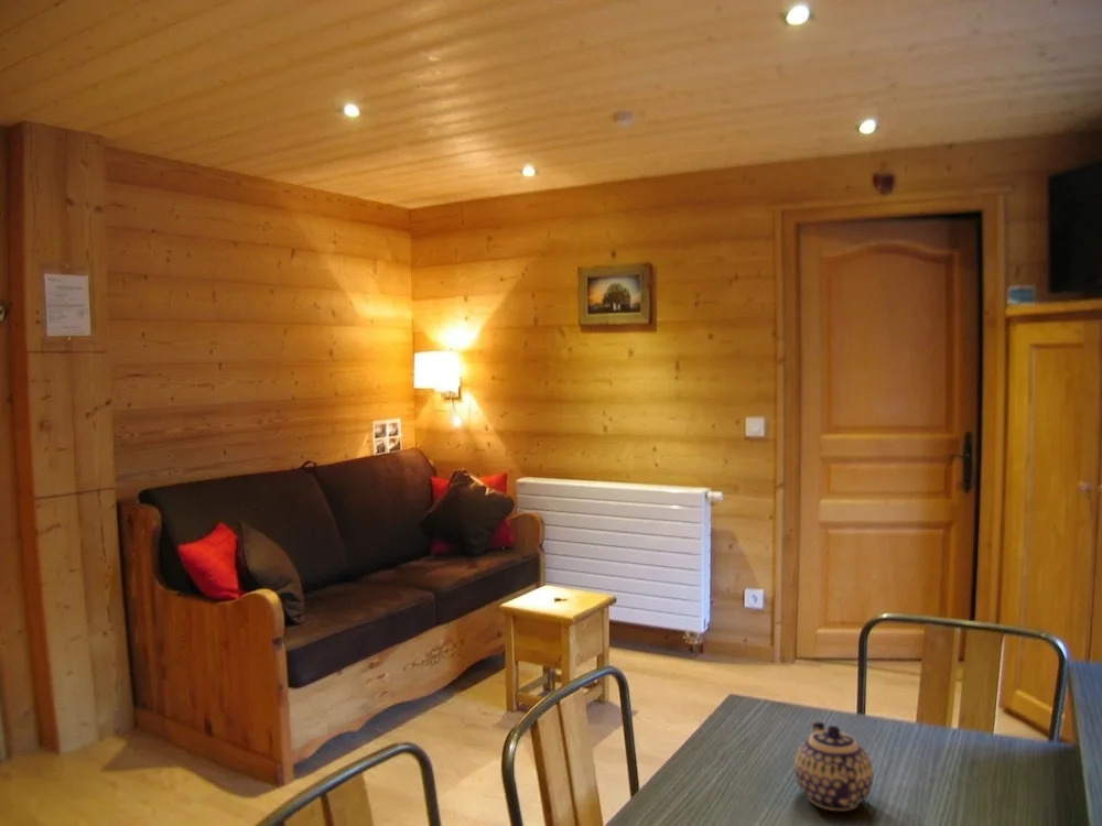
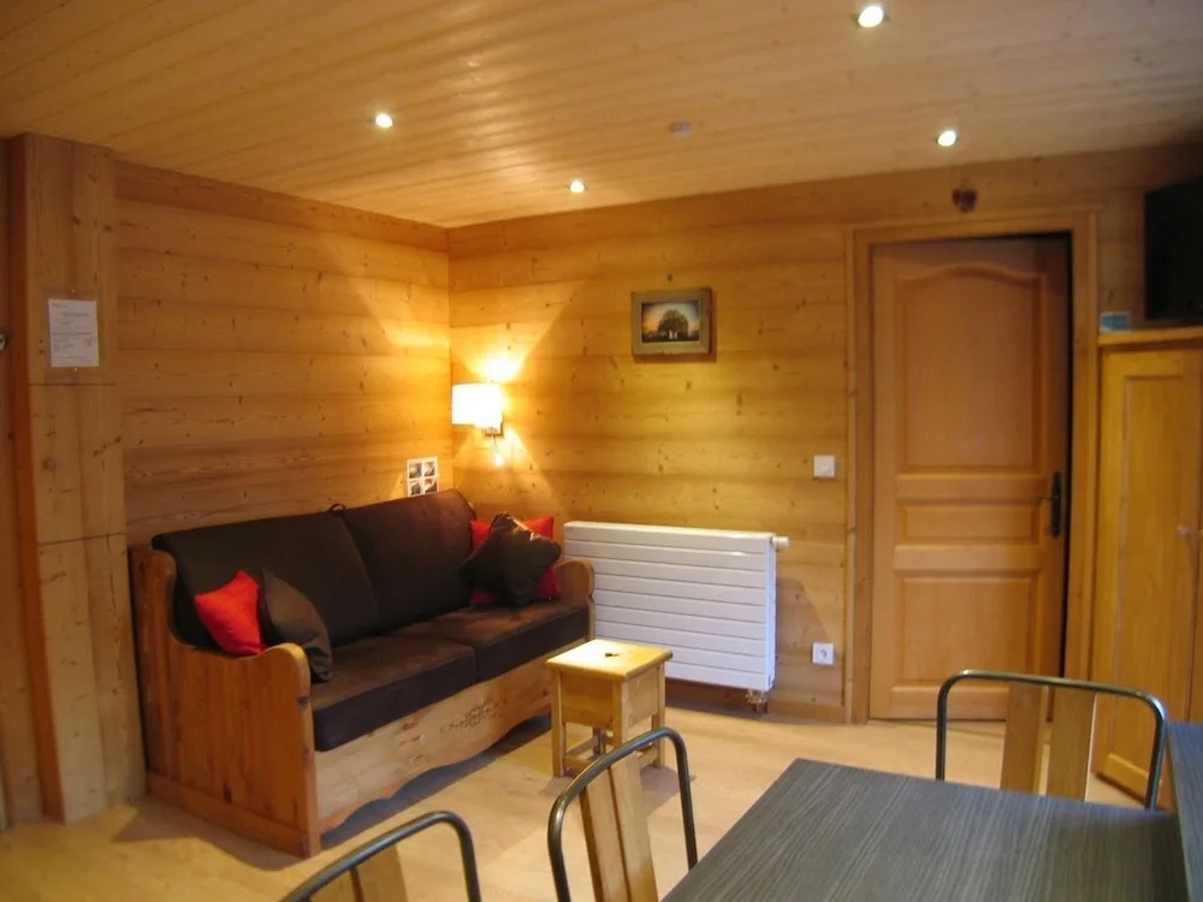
- teapot (833, 763)
